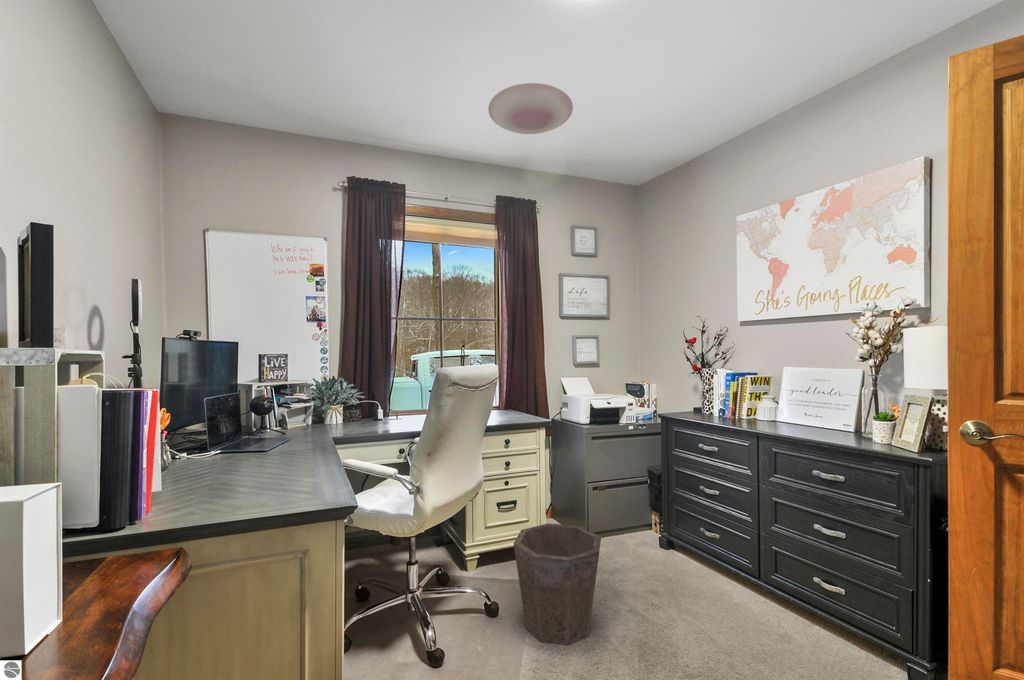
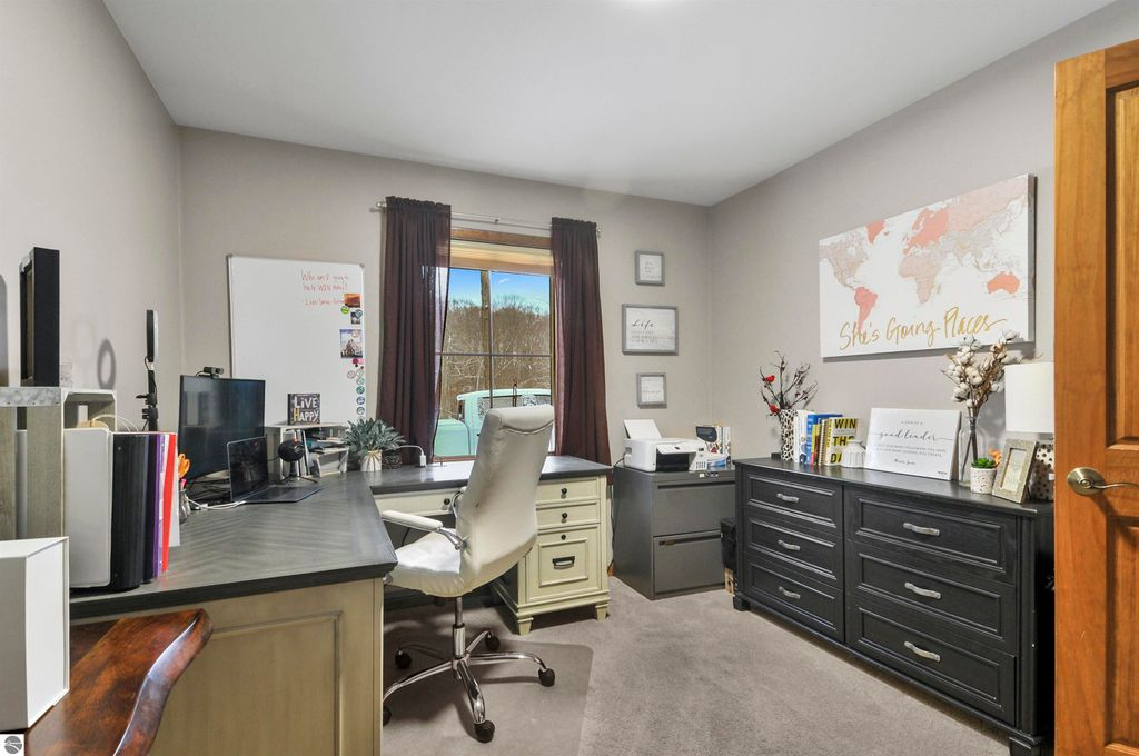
- ceiling light (530, 115)
- waste bin (558, 582)
